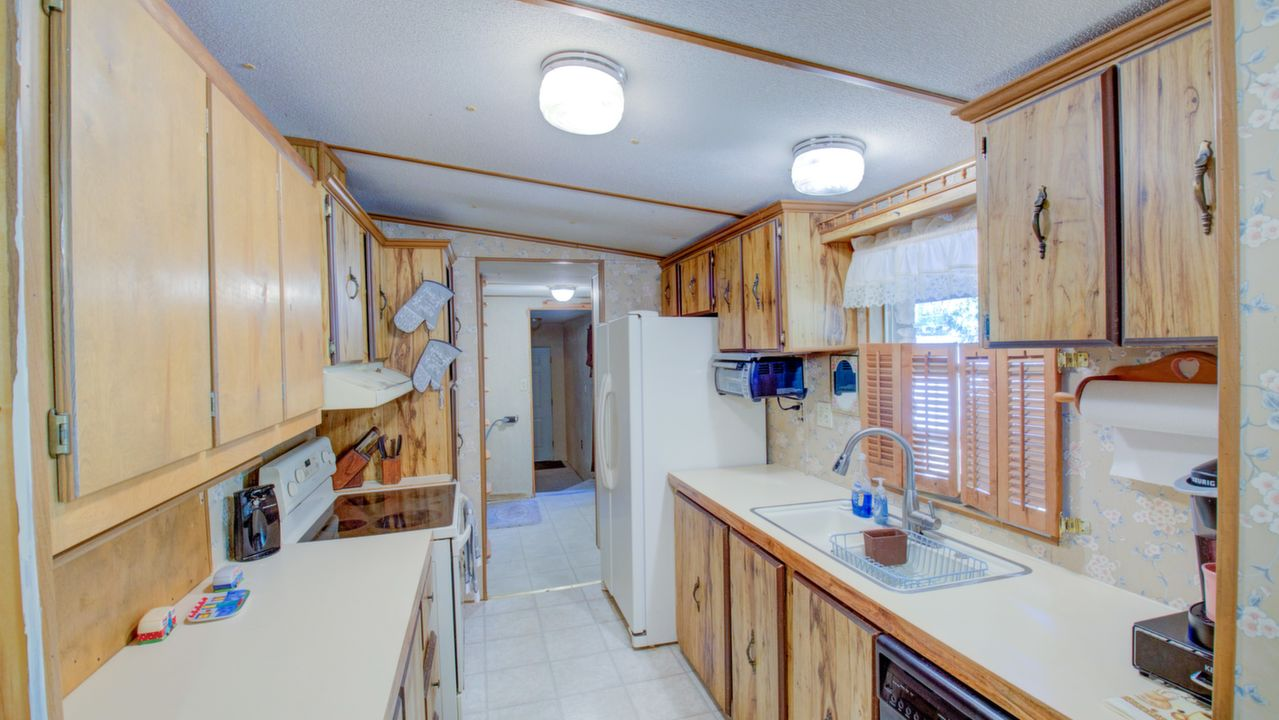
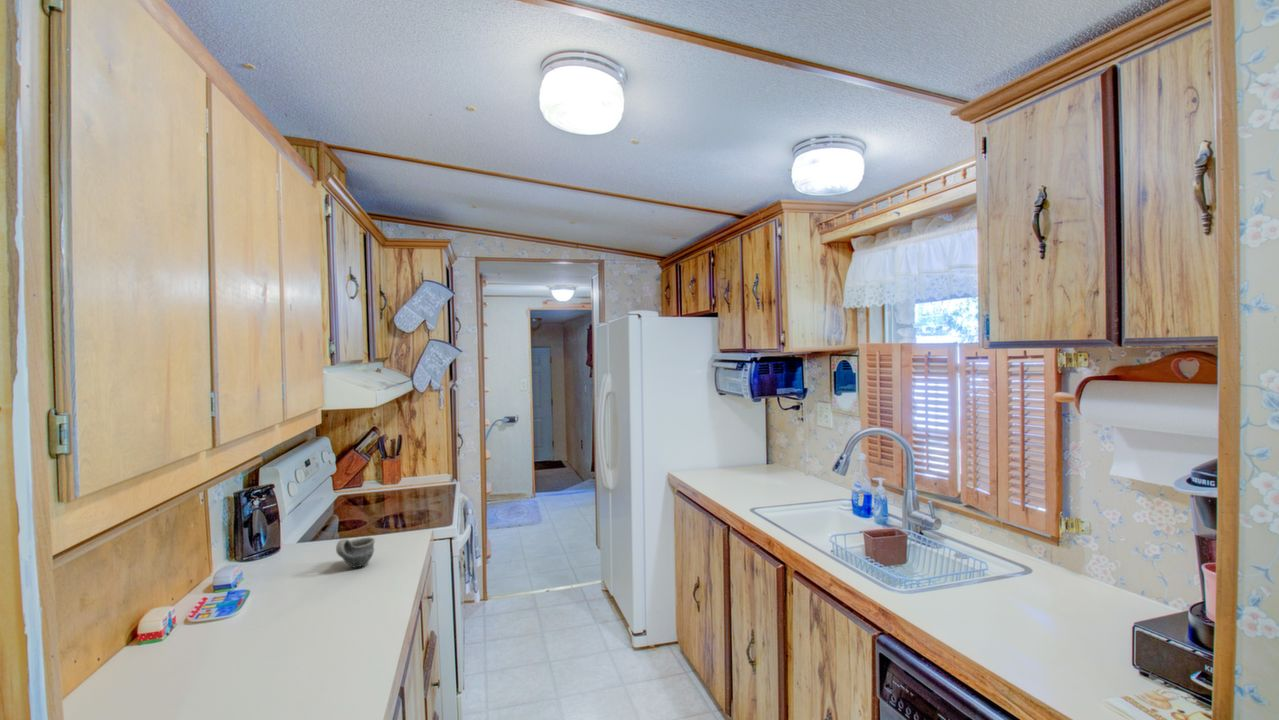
+ cup (354, 550)
